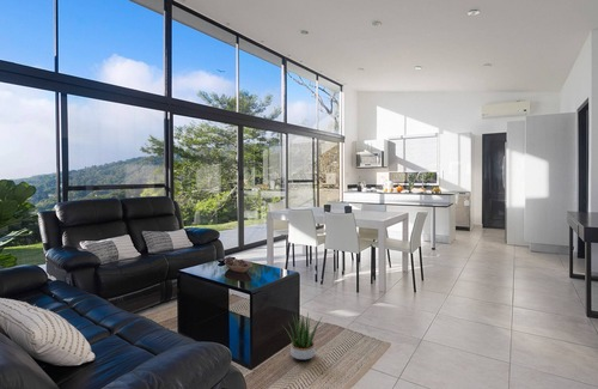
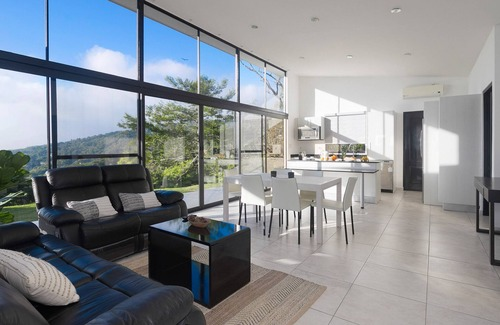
- potted plant (303, 335)
